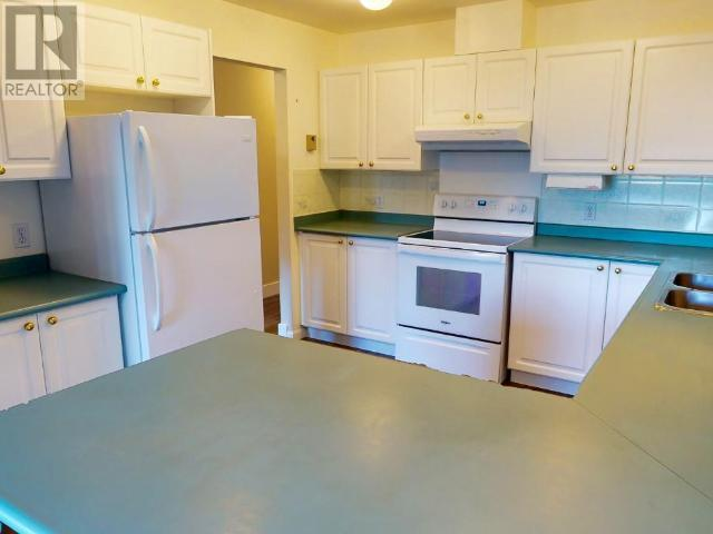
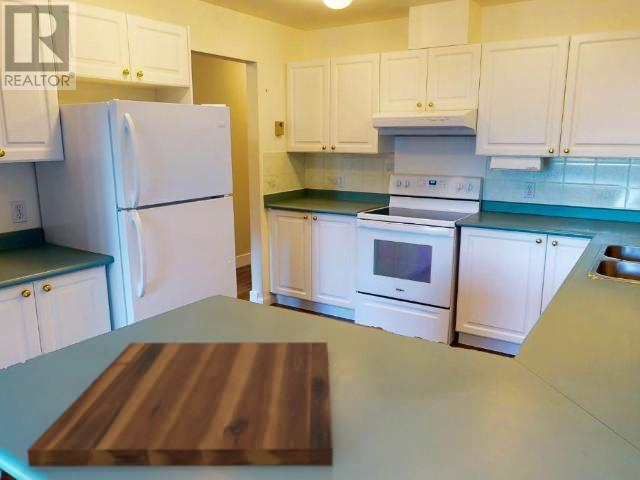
+ cutting board (210, 391)
